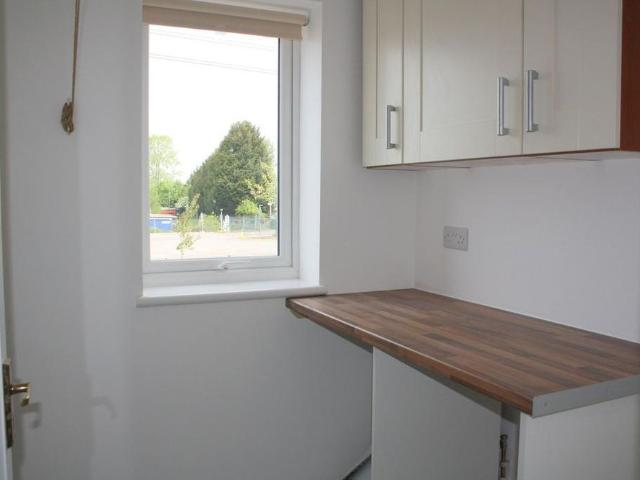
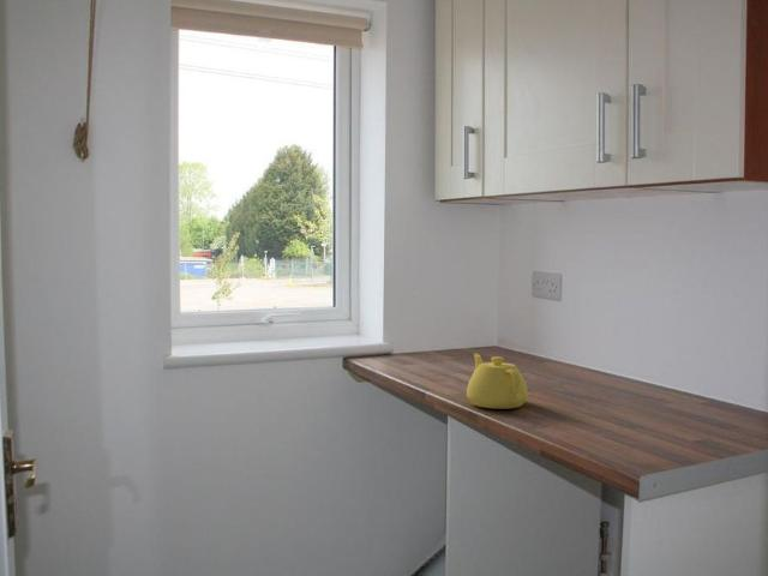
+ teapot (494, 379)
